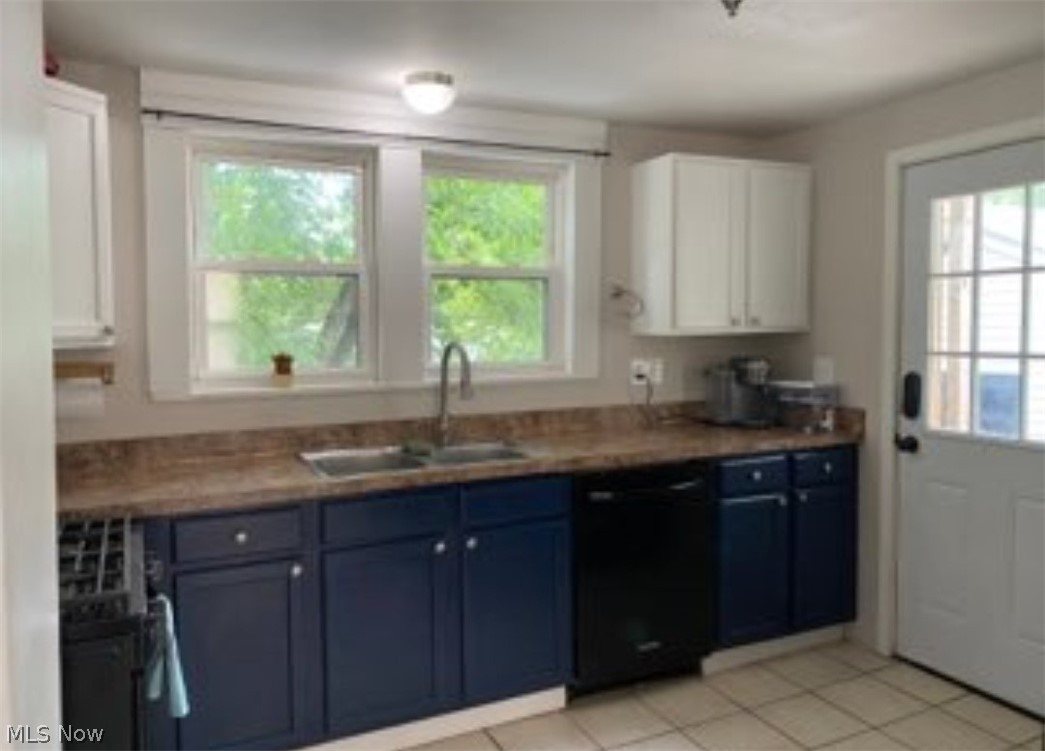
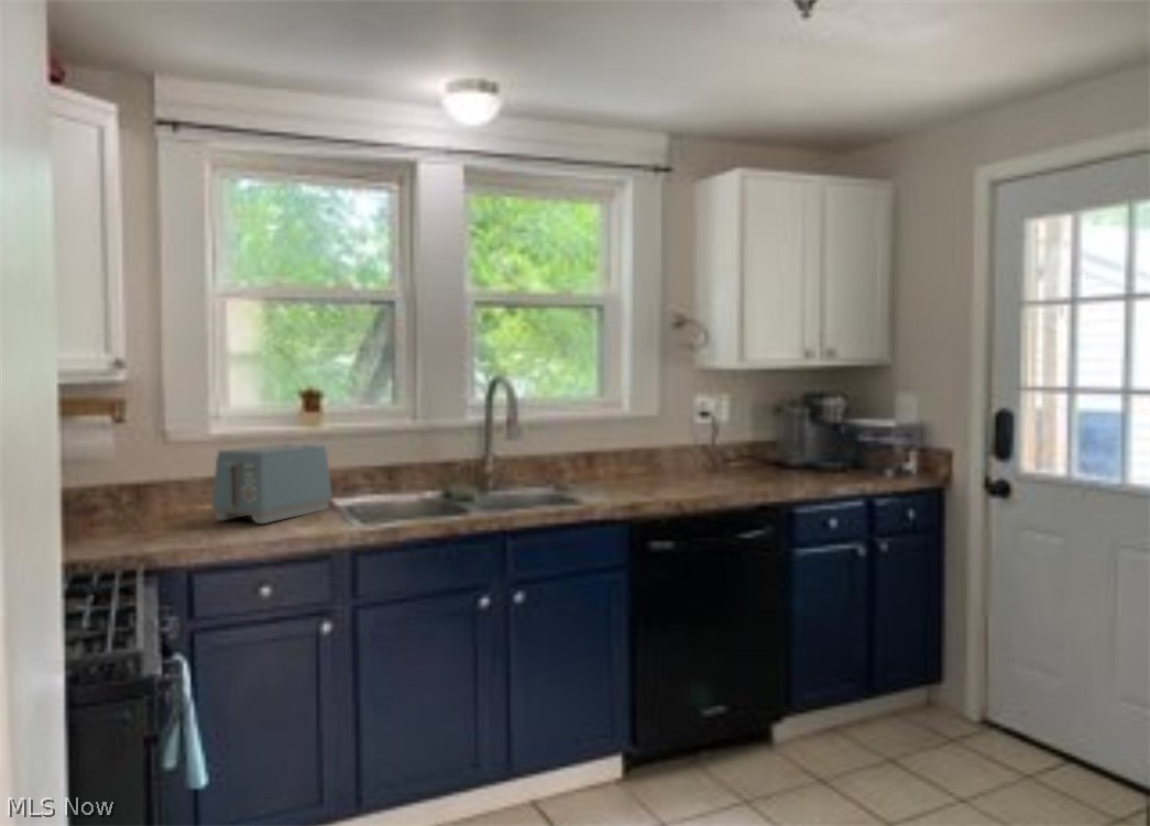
+ toaster (270, 482)
